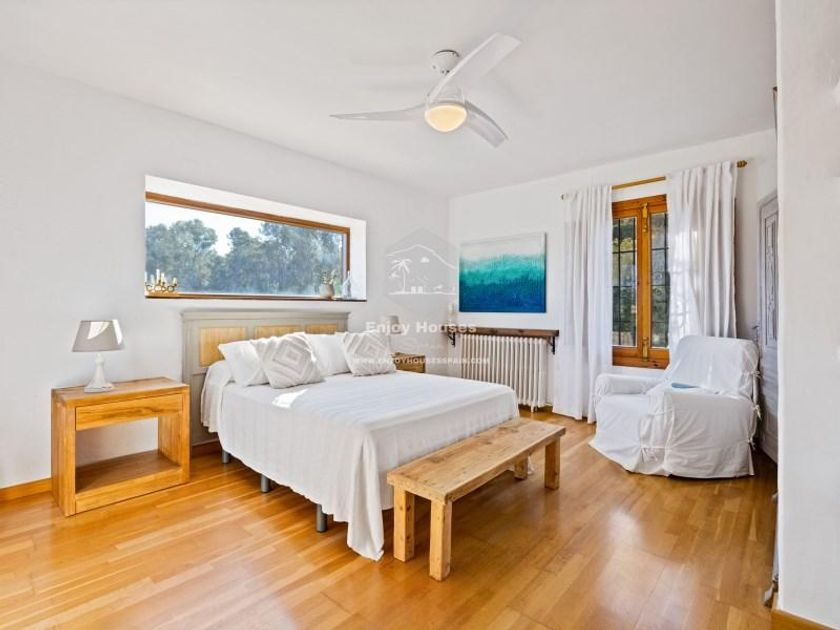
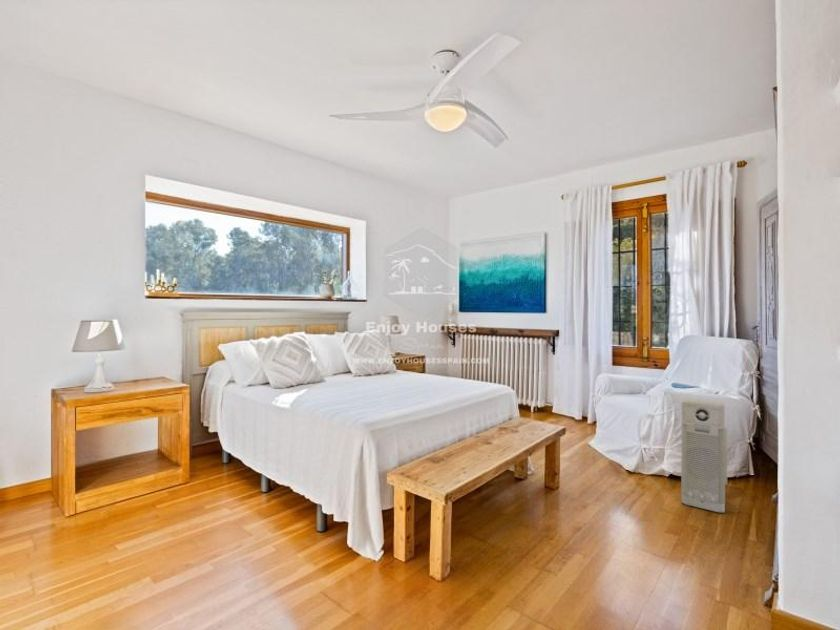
+ air purifier (704, 450)
